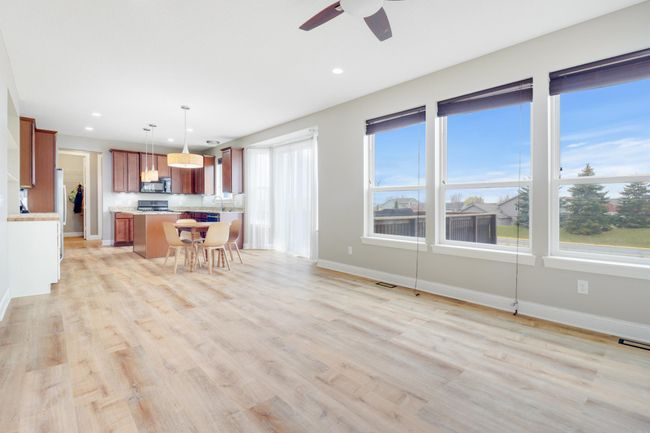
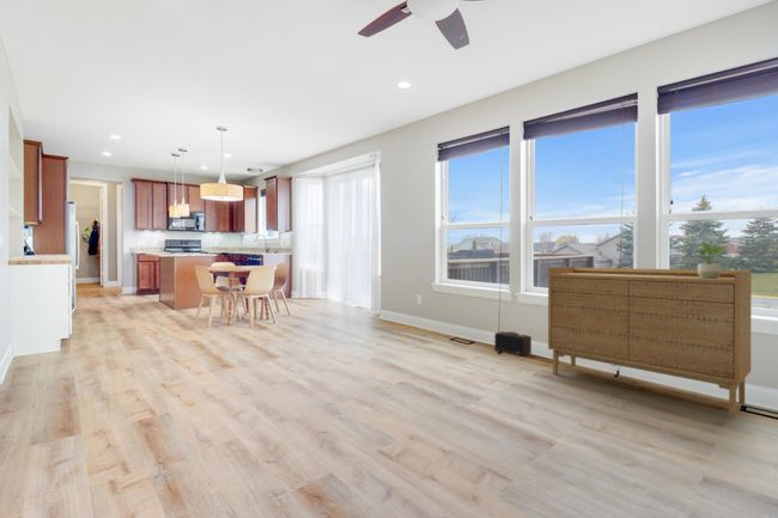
+ speaker (512, 341)
+ sideboard (638, 328)
+ potted plant (711, 258)
